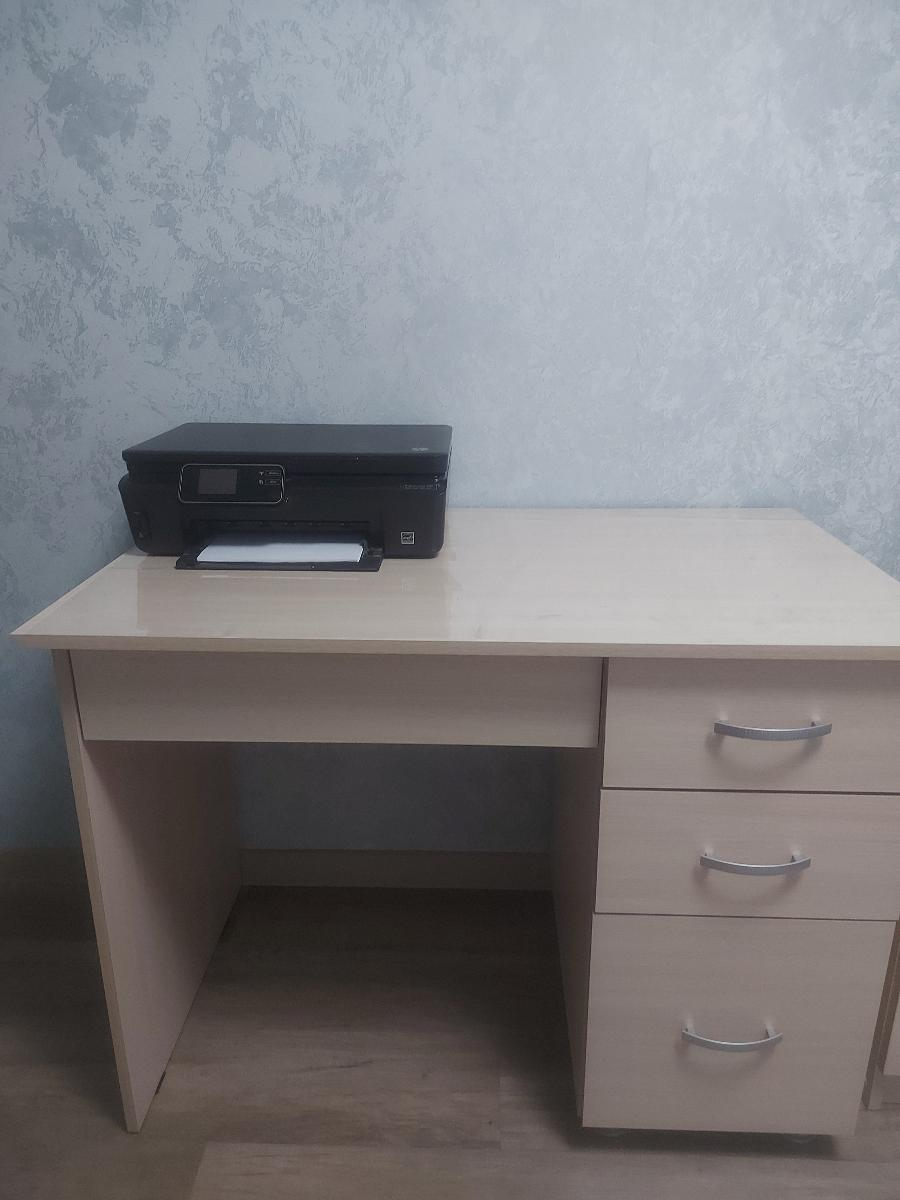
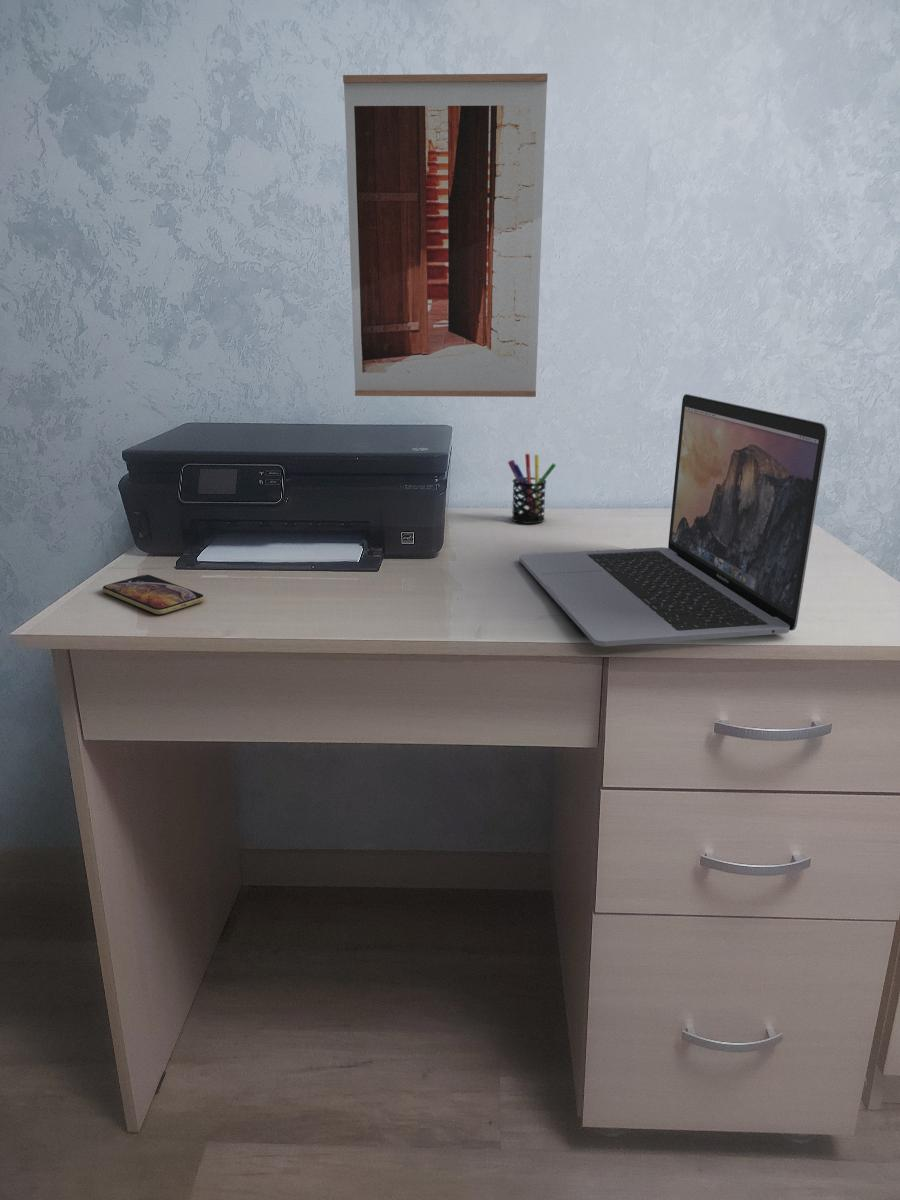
+ pen holder (532, 486)
+ wall art (445, 245)
+ laptop (672, 505)
+ smartphone (152, 593)
